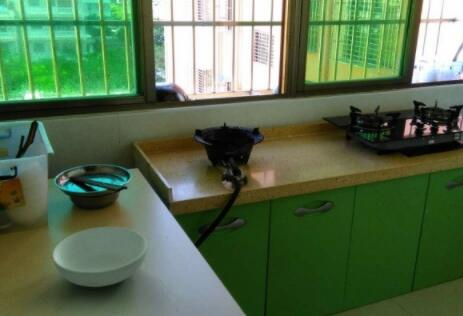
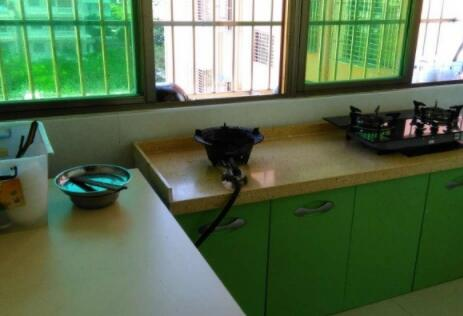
- serving bowl (102, 259)
